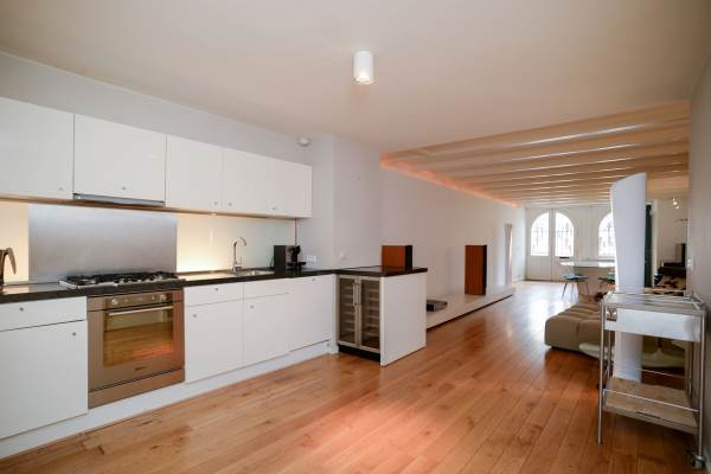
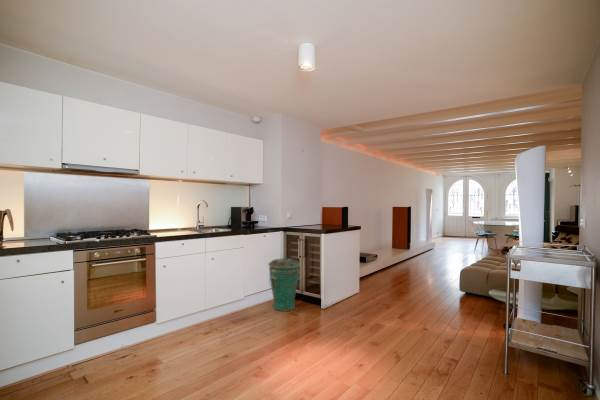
+ trash can (284, 282)
